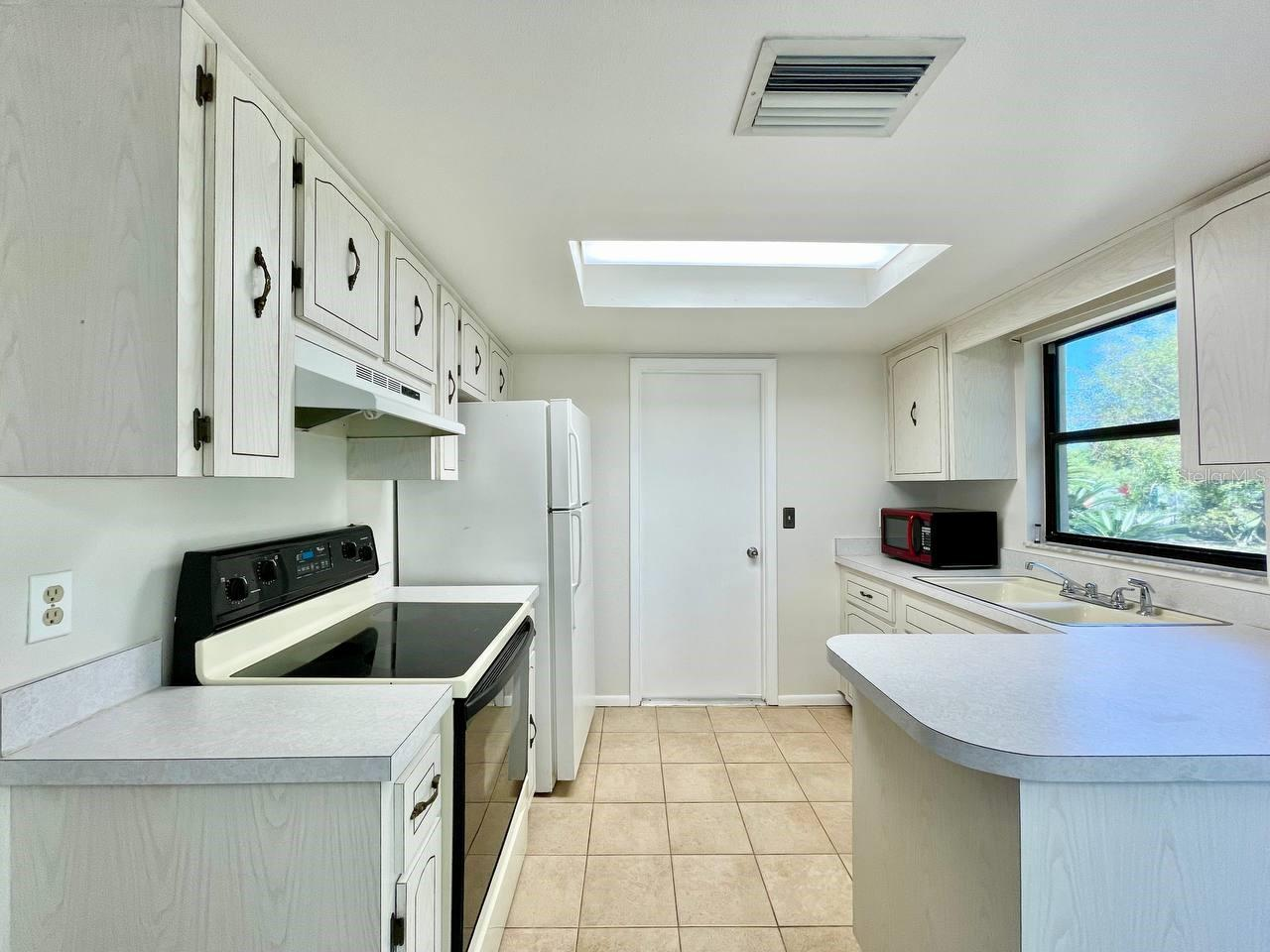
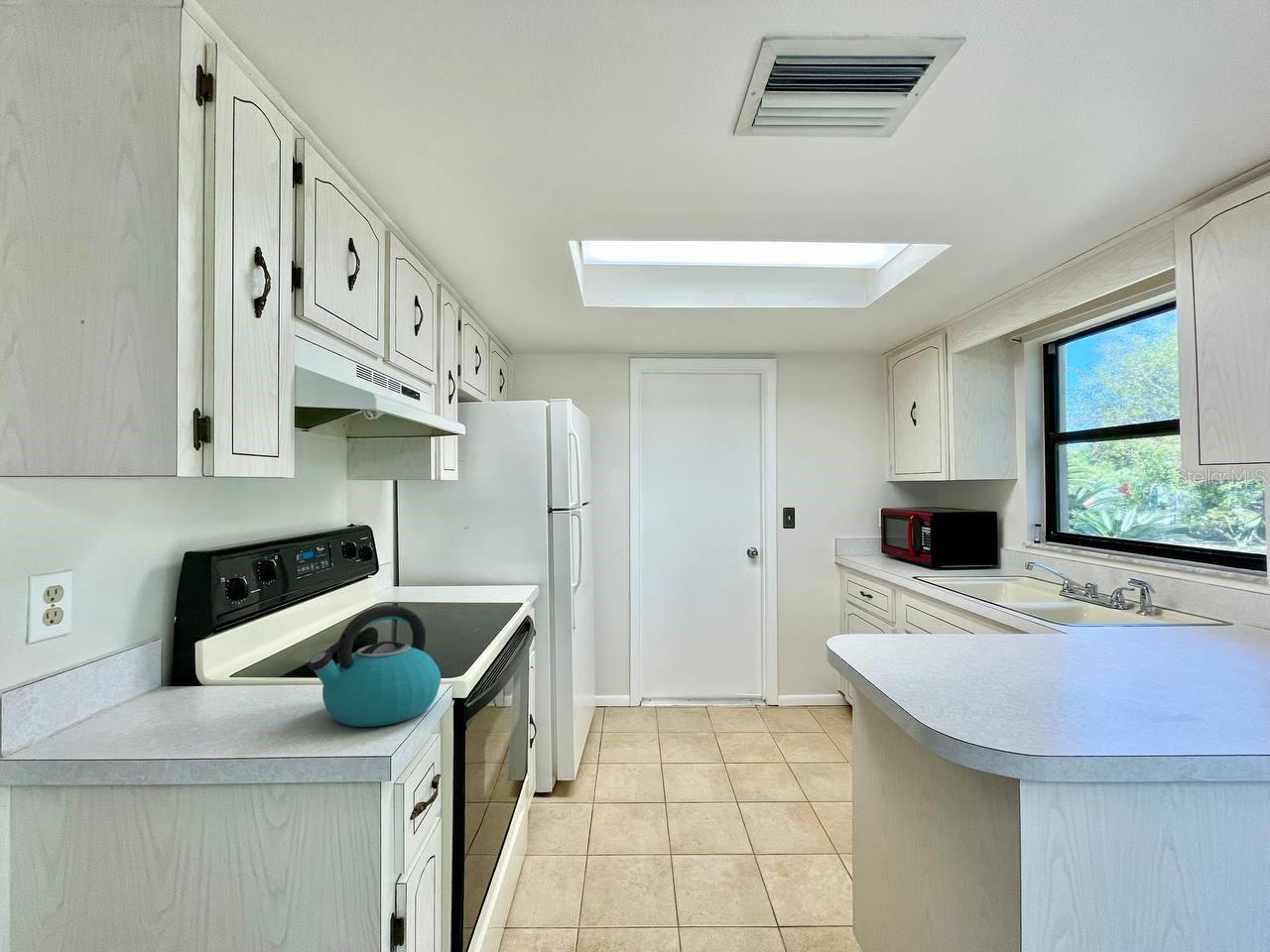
+ kettle (375, 659)
